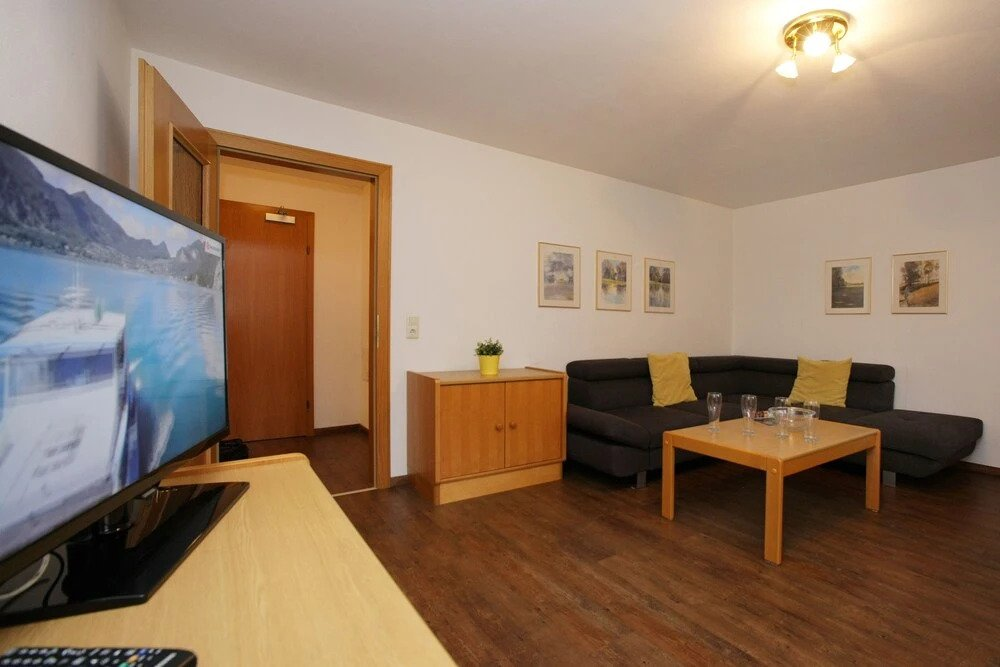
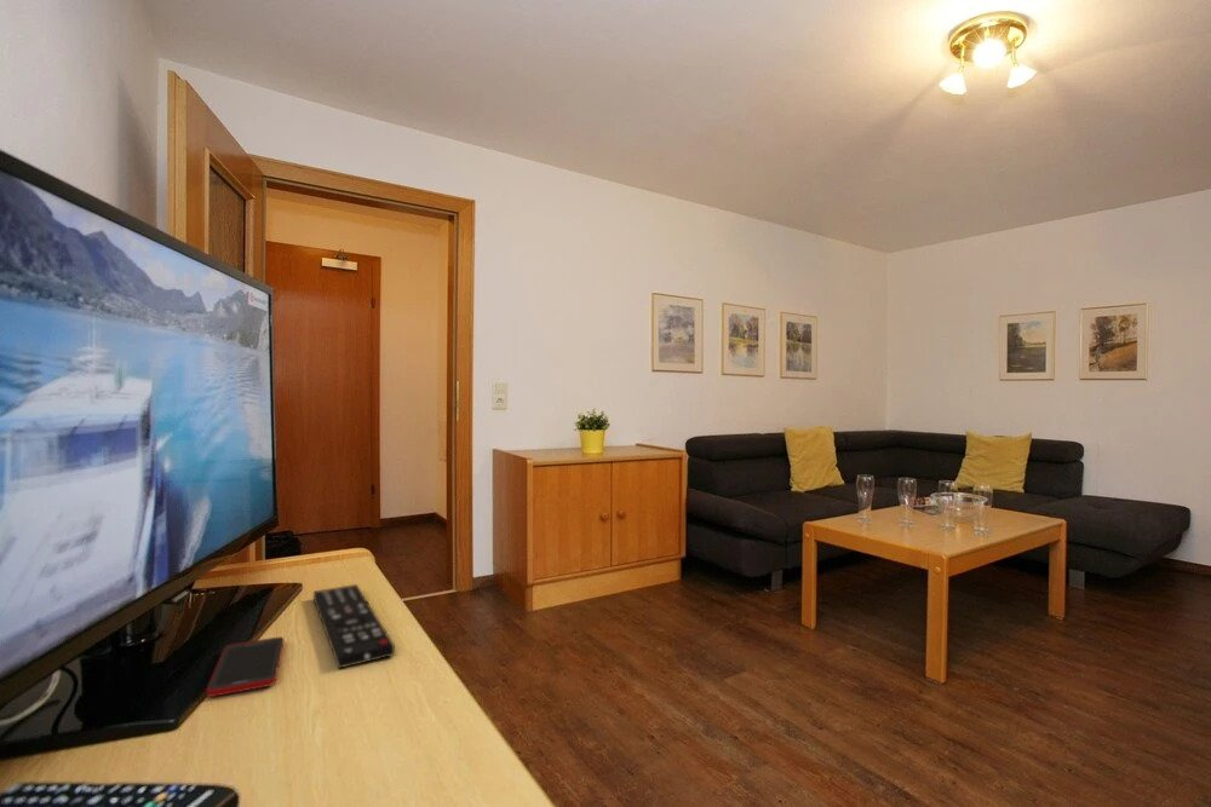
+ cell phone (248, 664)
+ remote control (349, 618)
